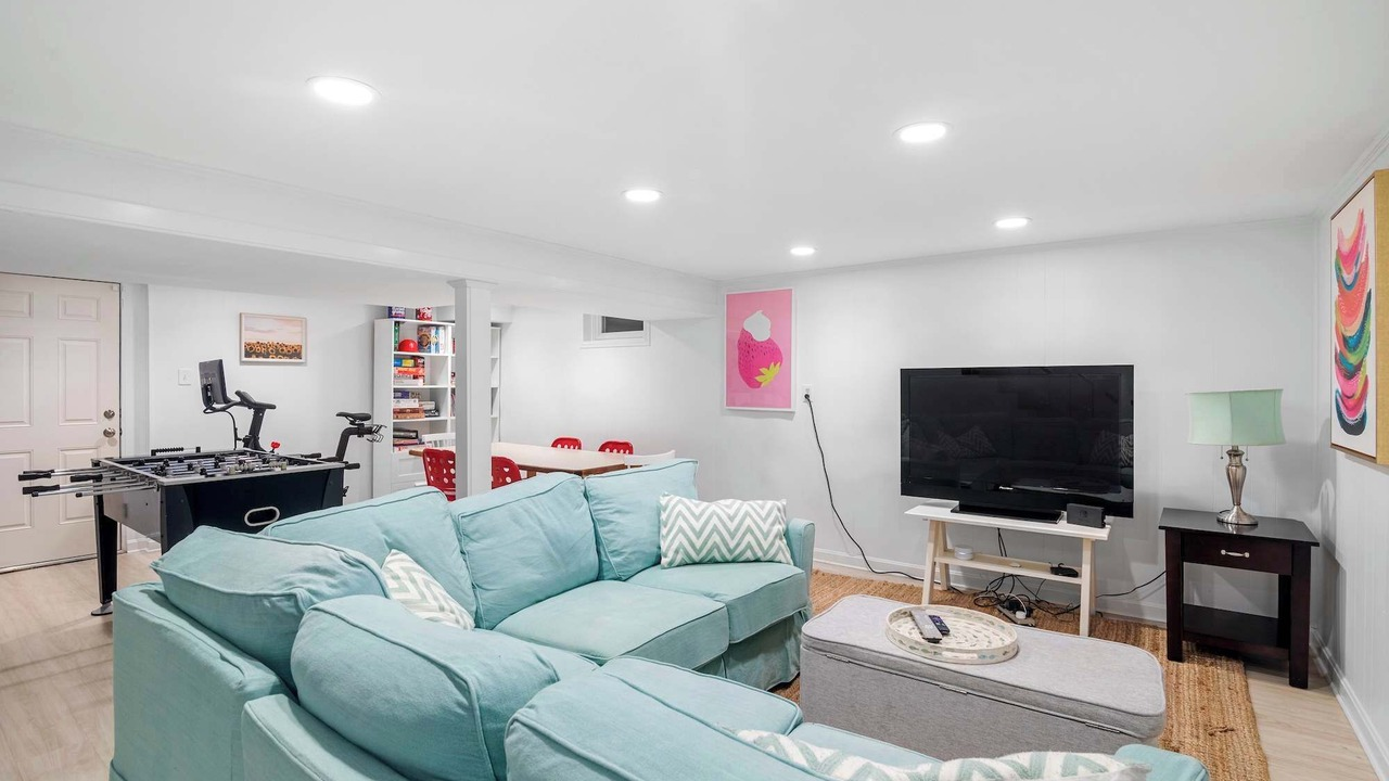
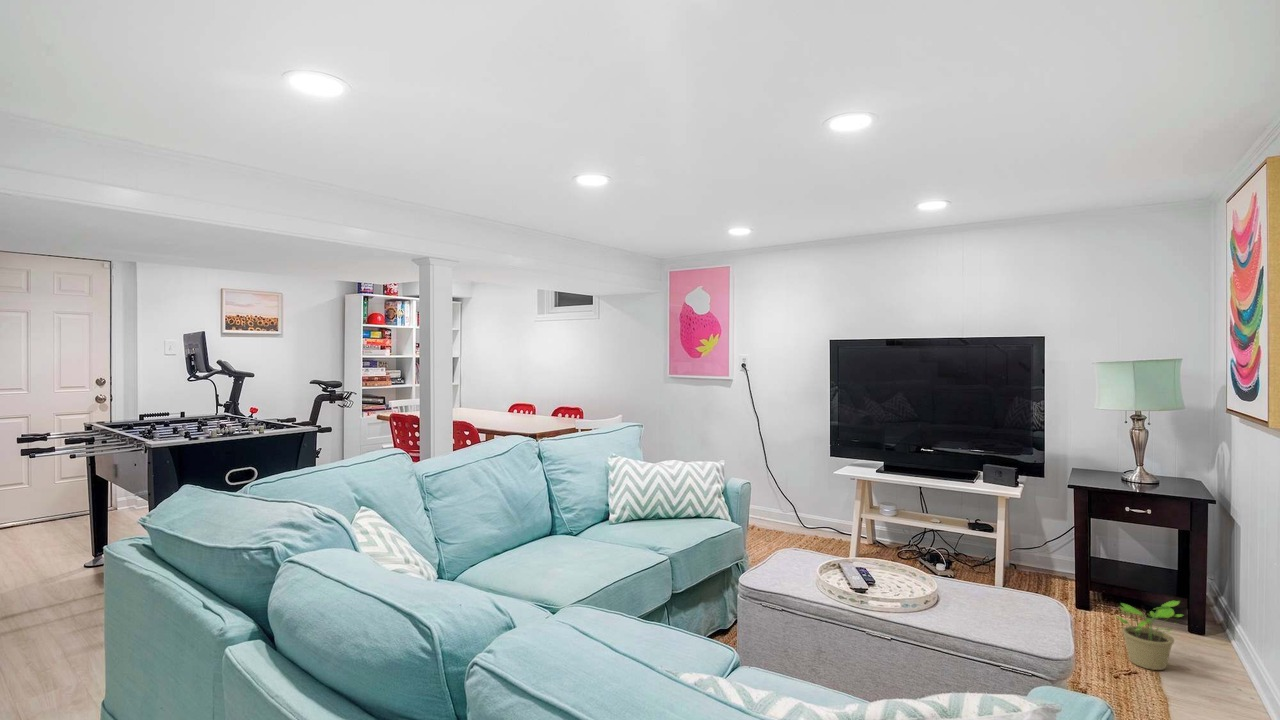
+ potted plant (1144, 628)
